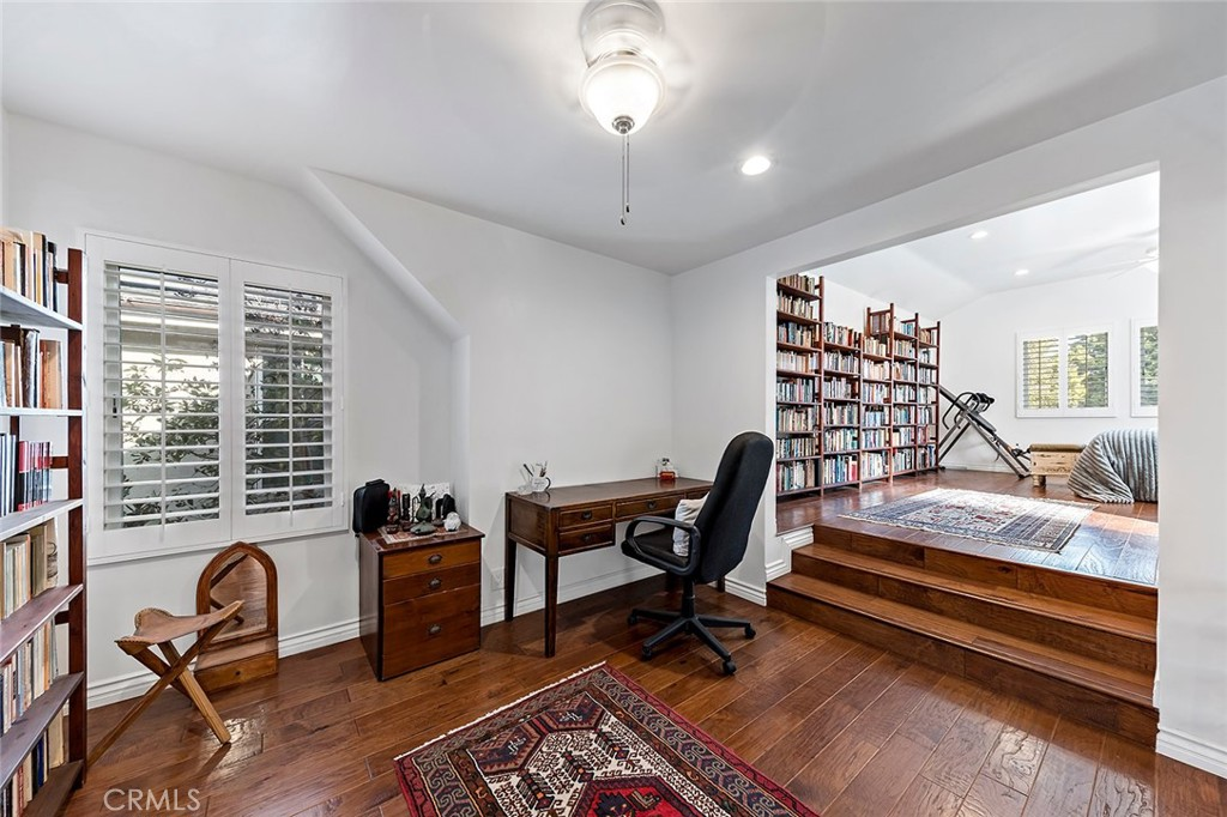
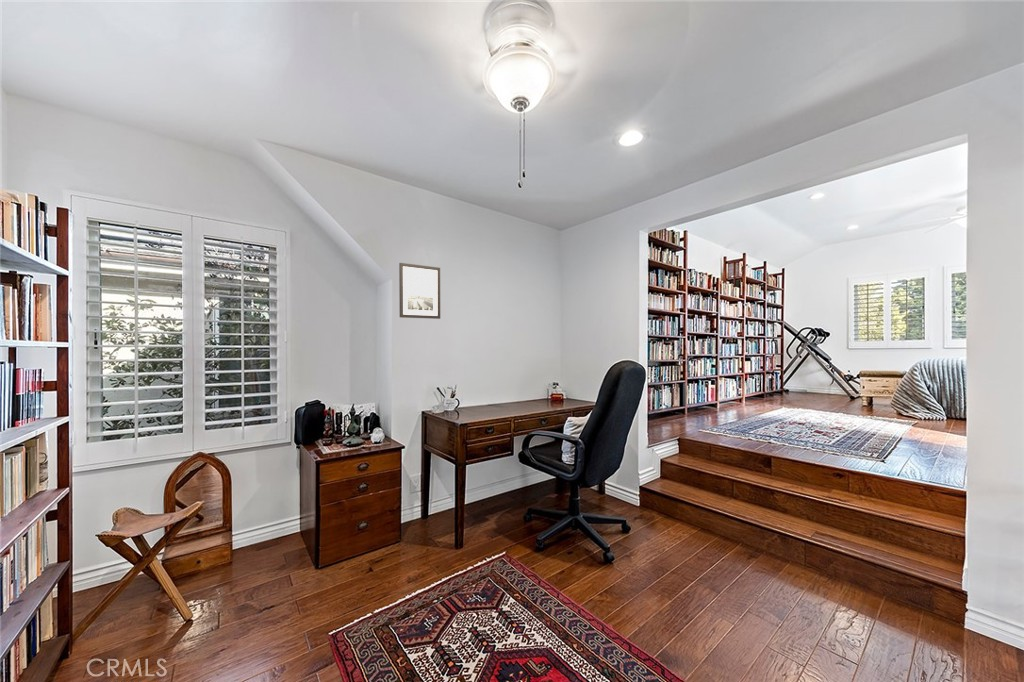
+ wall art (420, 291)
